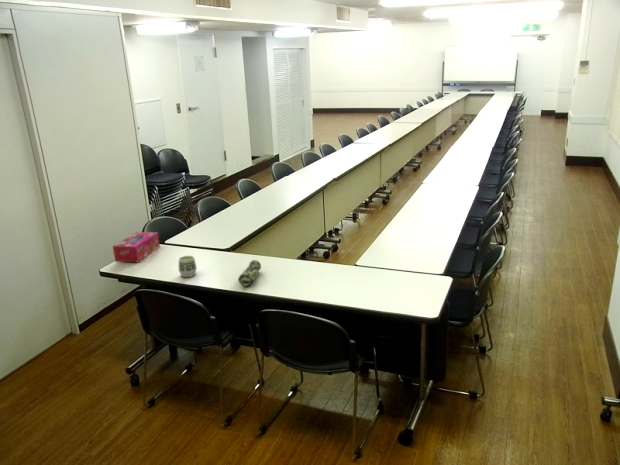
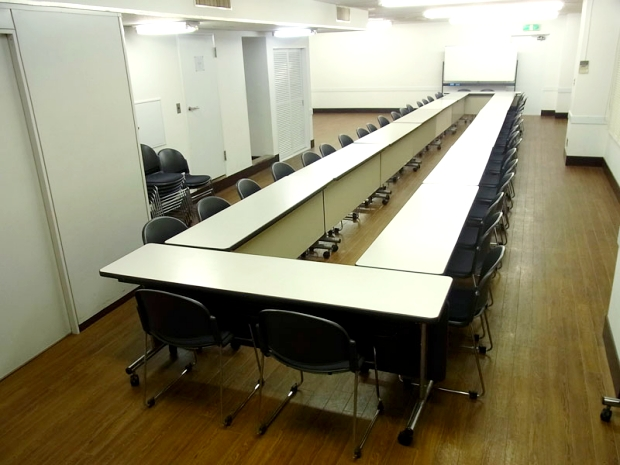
- tissue box (137, 246)
- pencil case (249, 273)
- cup (187, 266)
